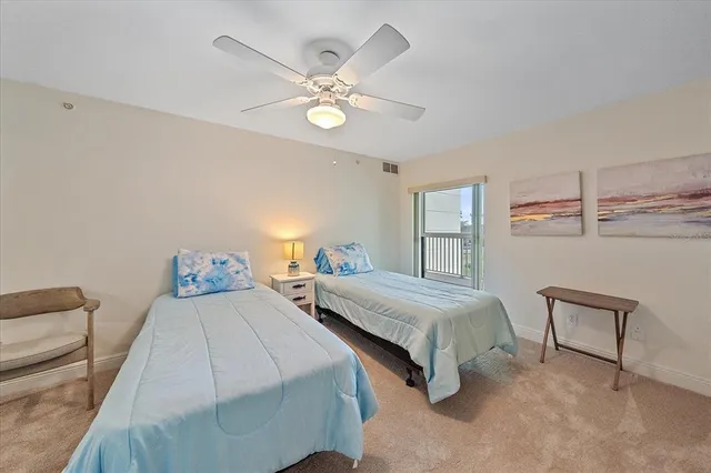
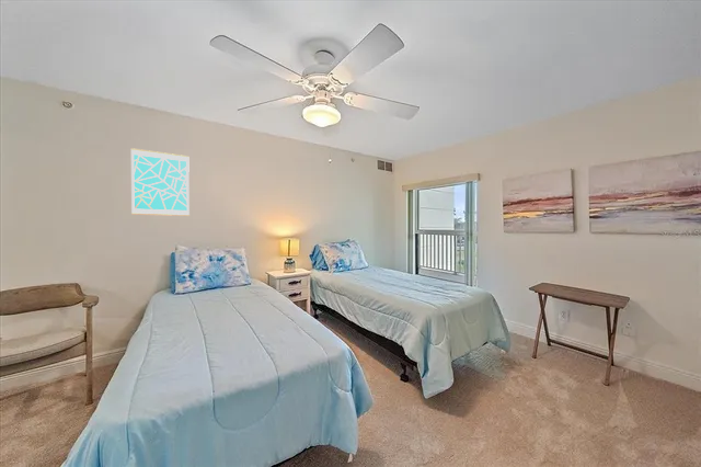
+ wall art (161, 183)
